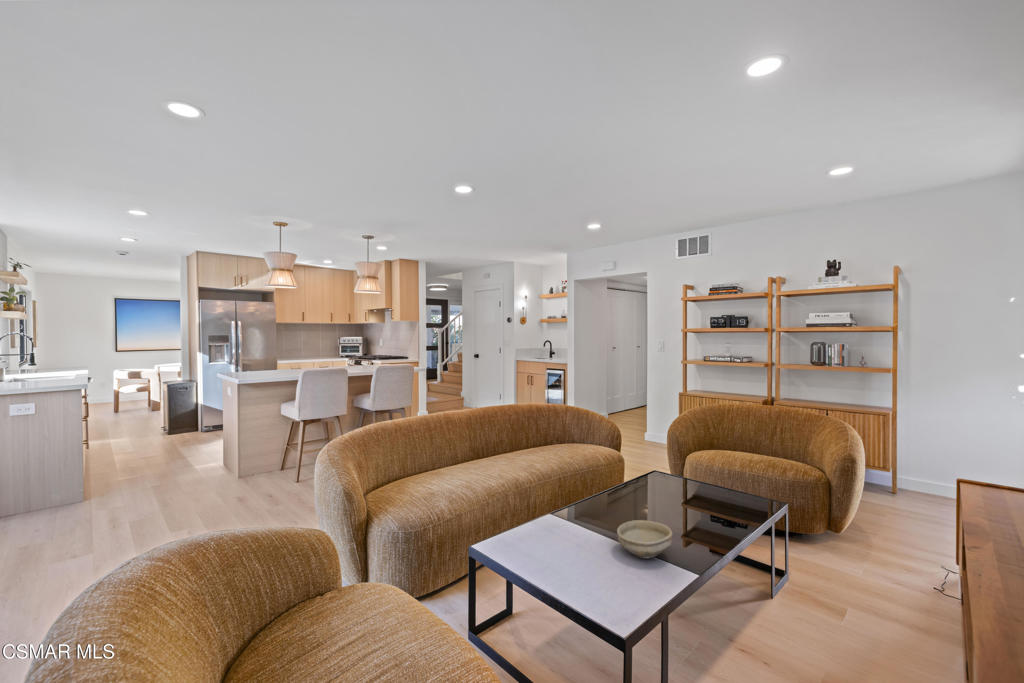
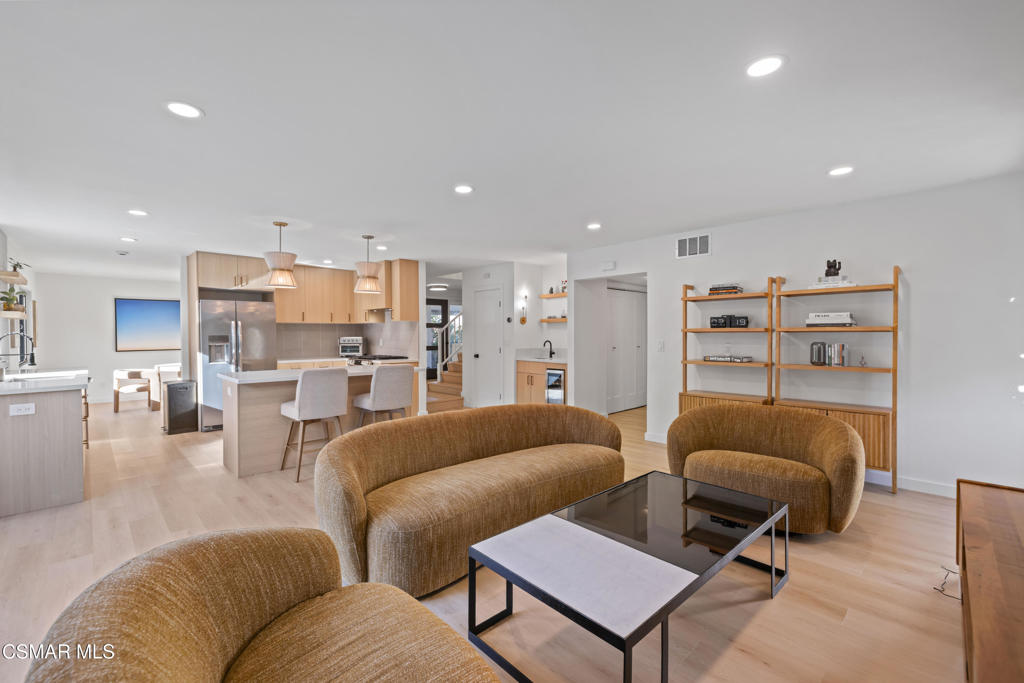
- bowl (644, 541)
